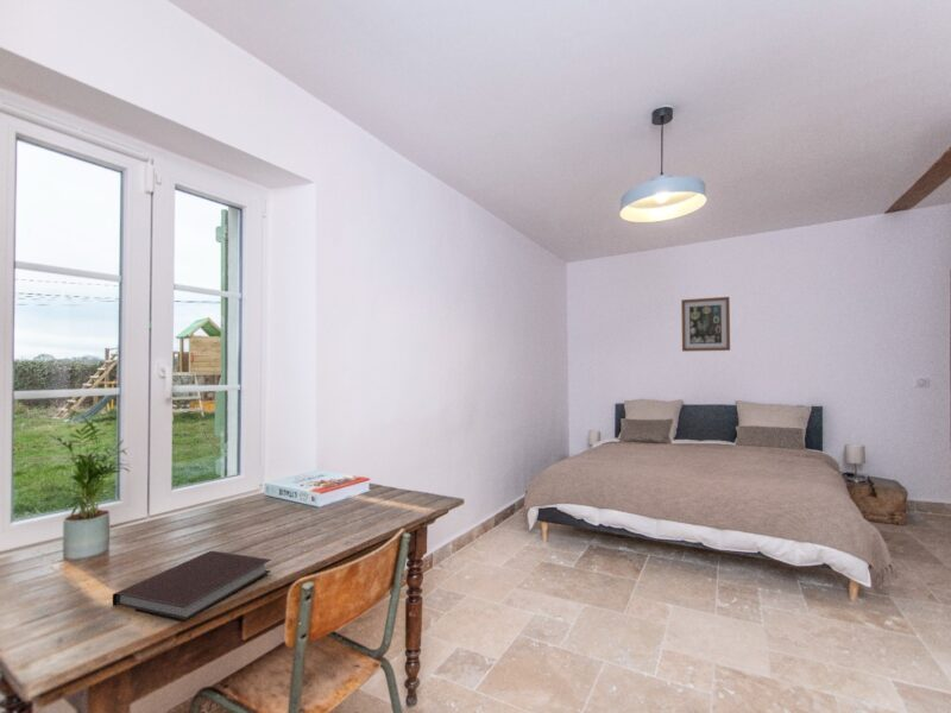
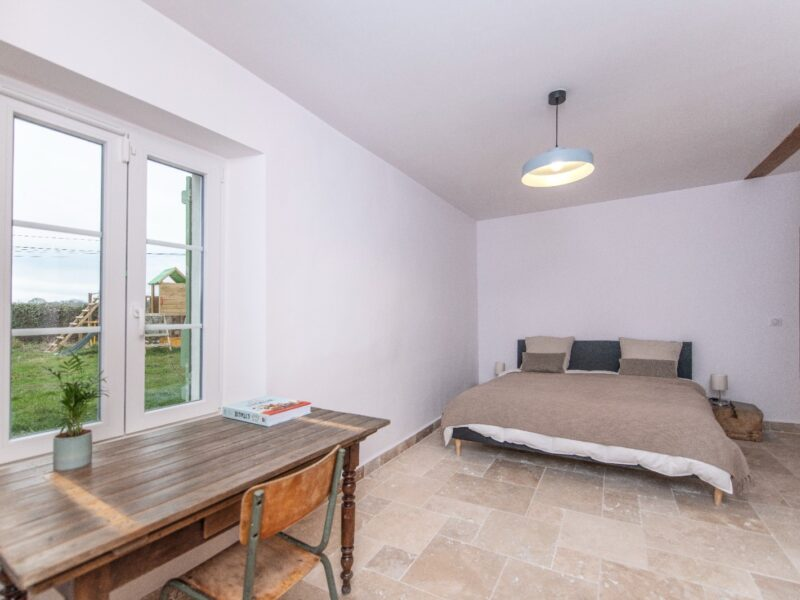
- wall art (705, 324)
- notebook (197, 581)
